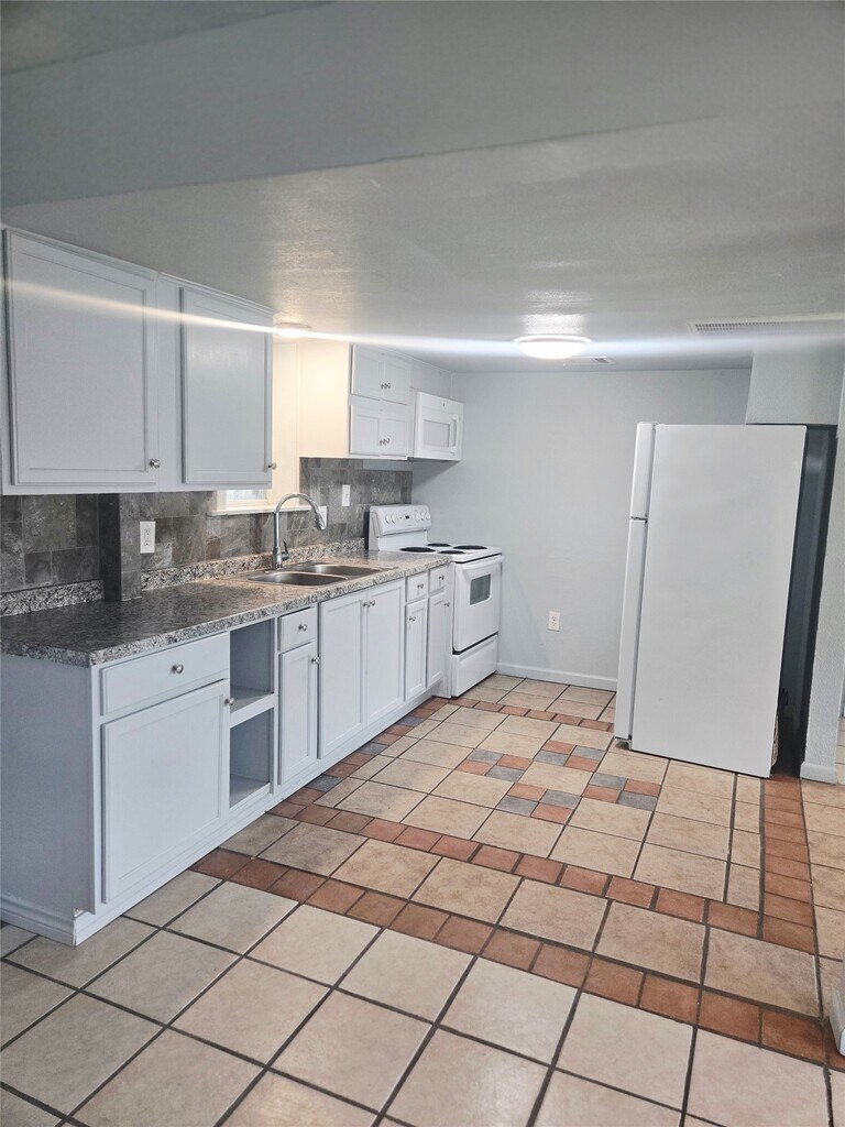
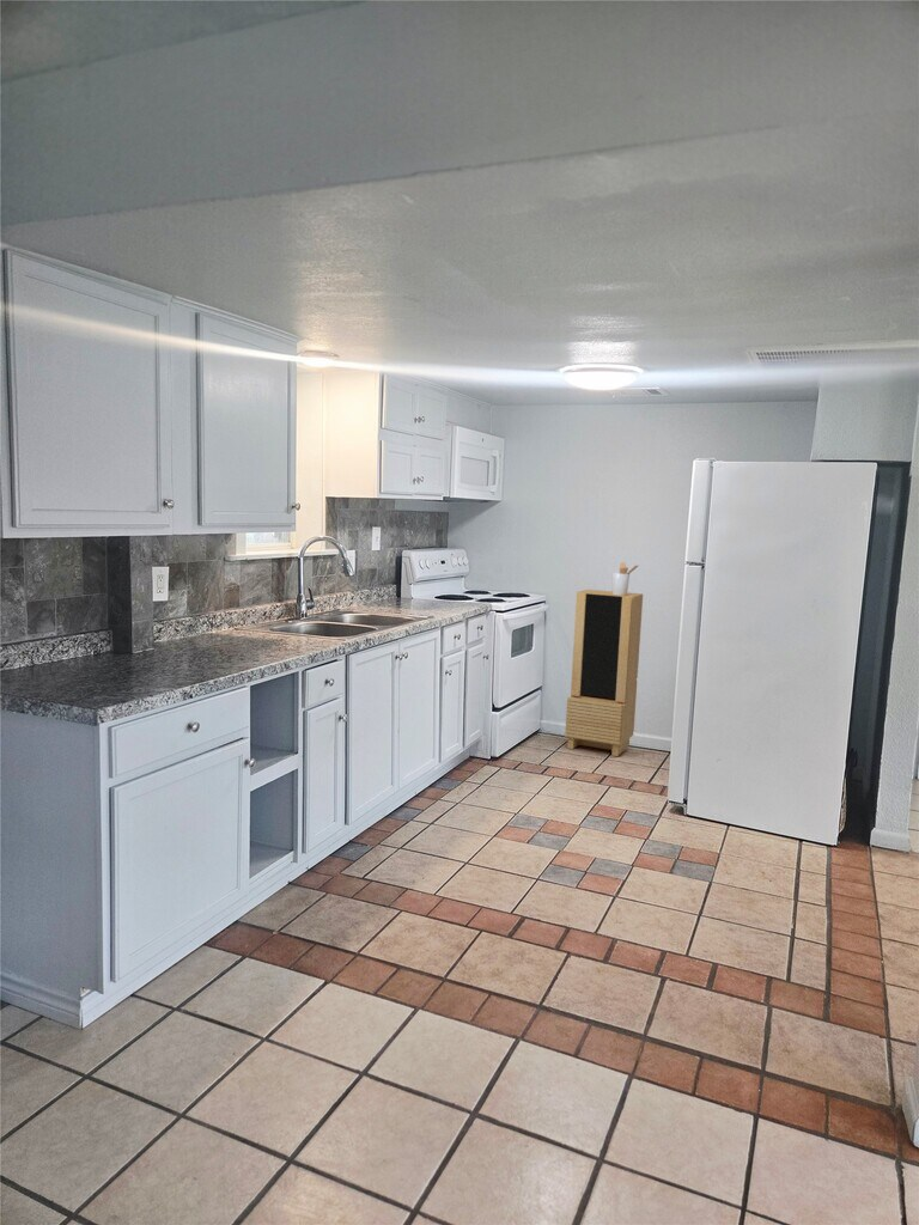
+ utensil holder (625, 578)
+ storage cabinet (603, 671)
